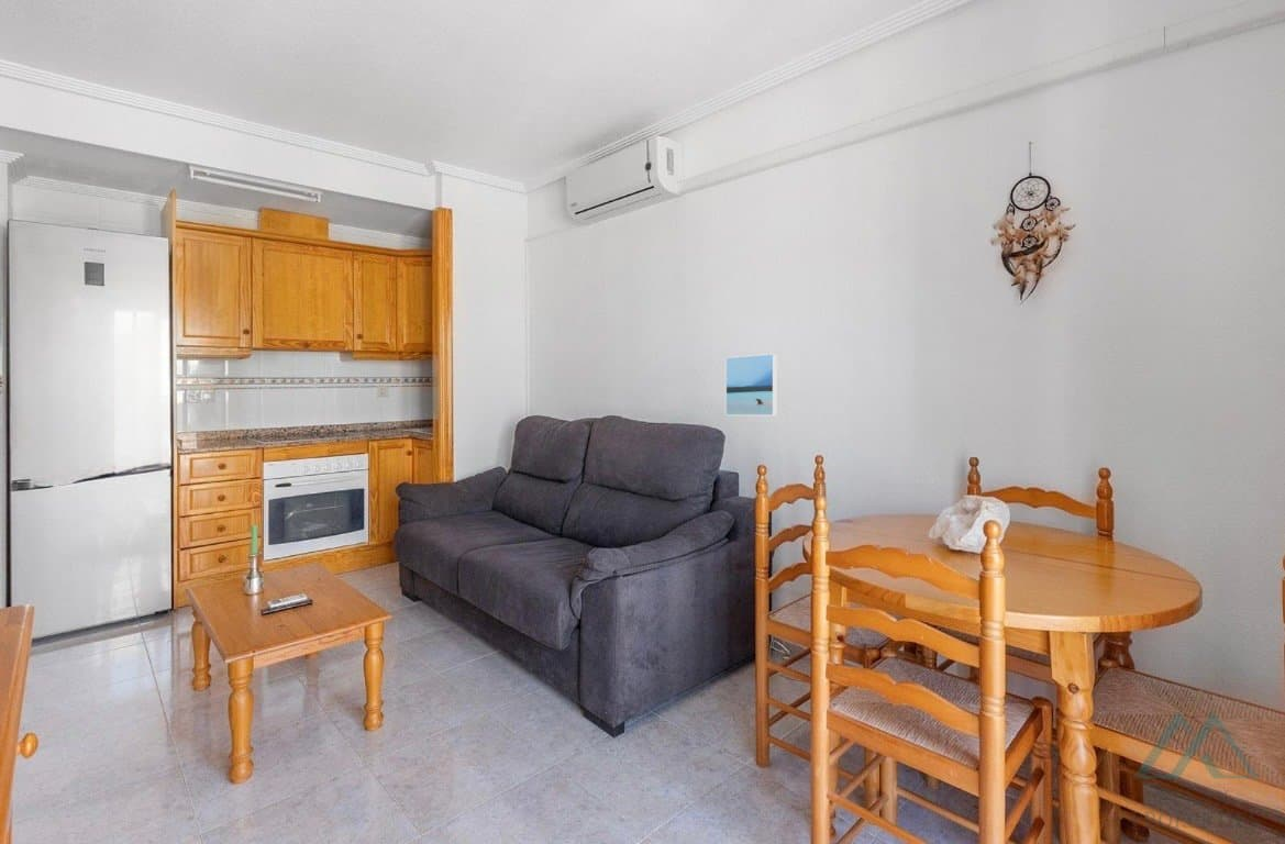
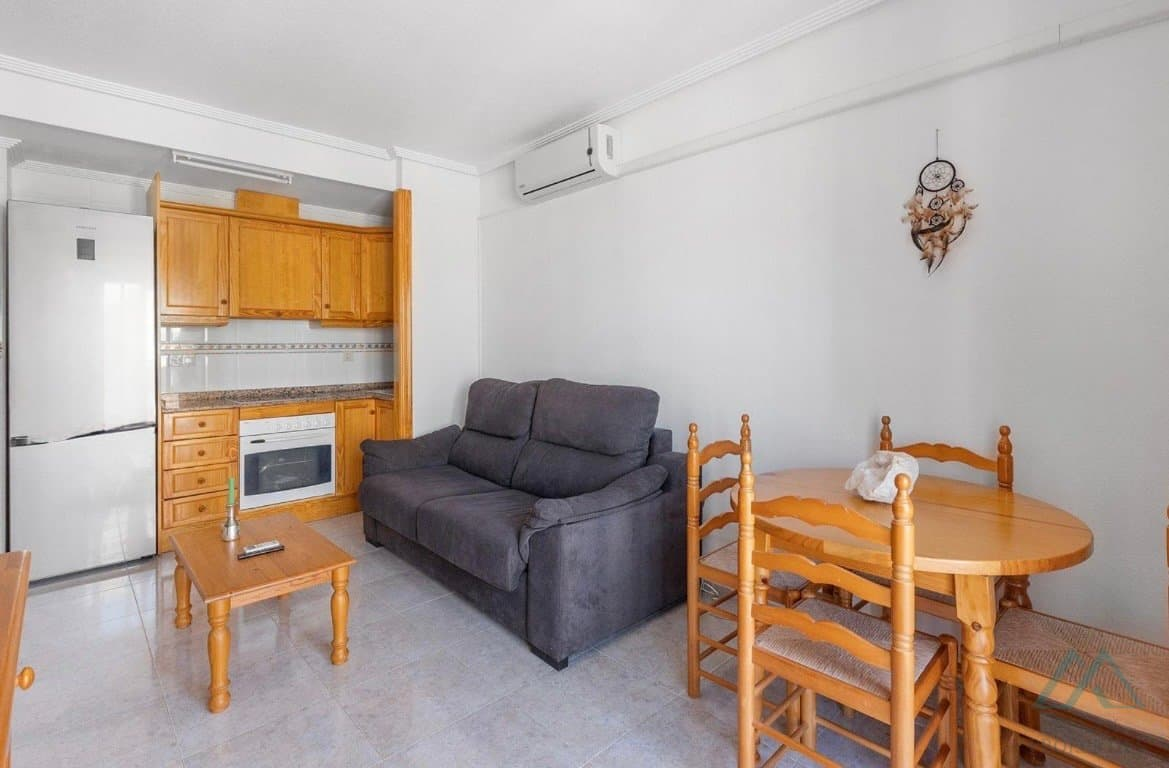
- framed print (750, 386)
